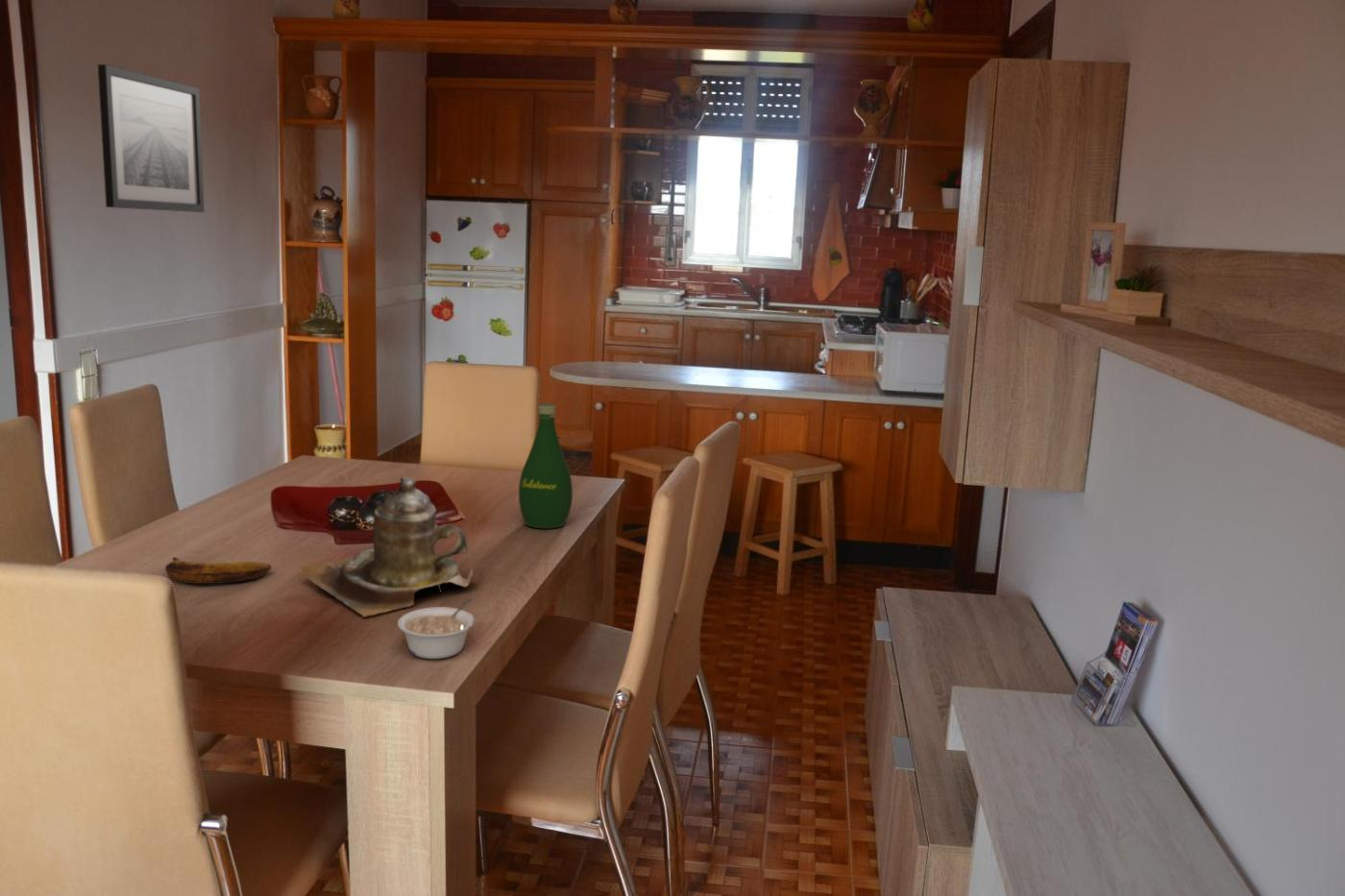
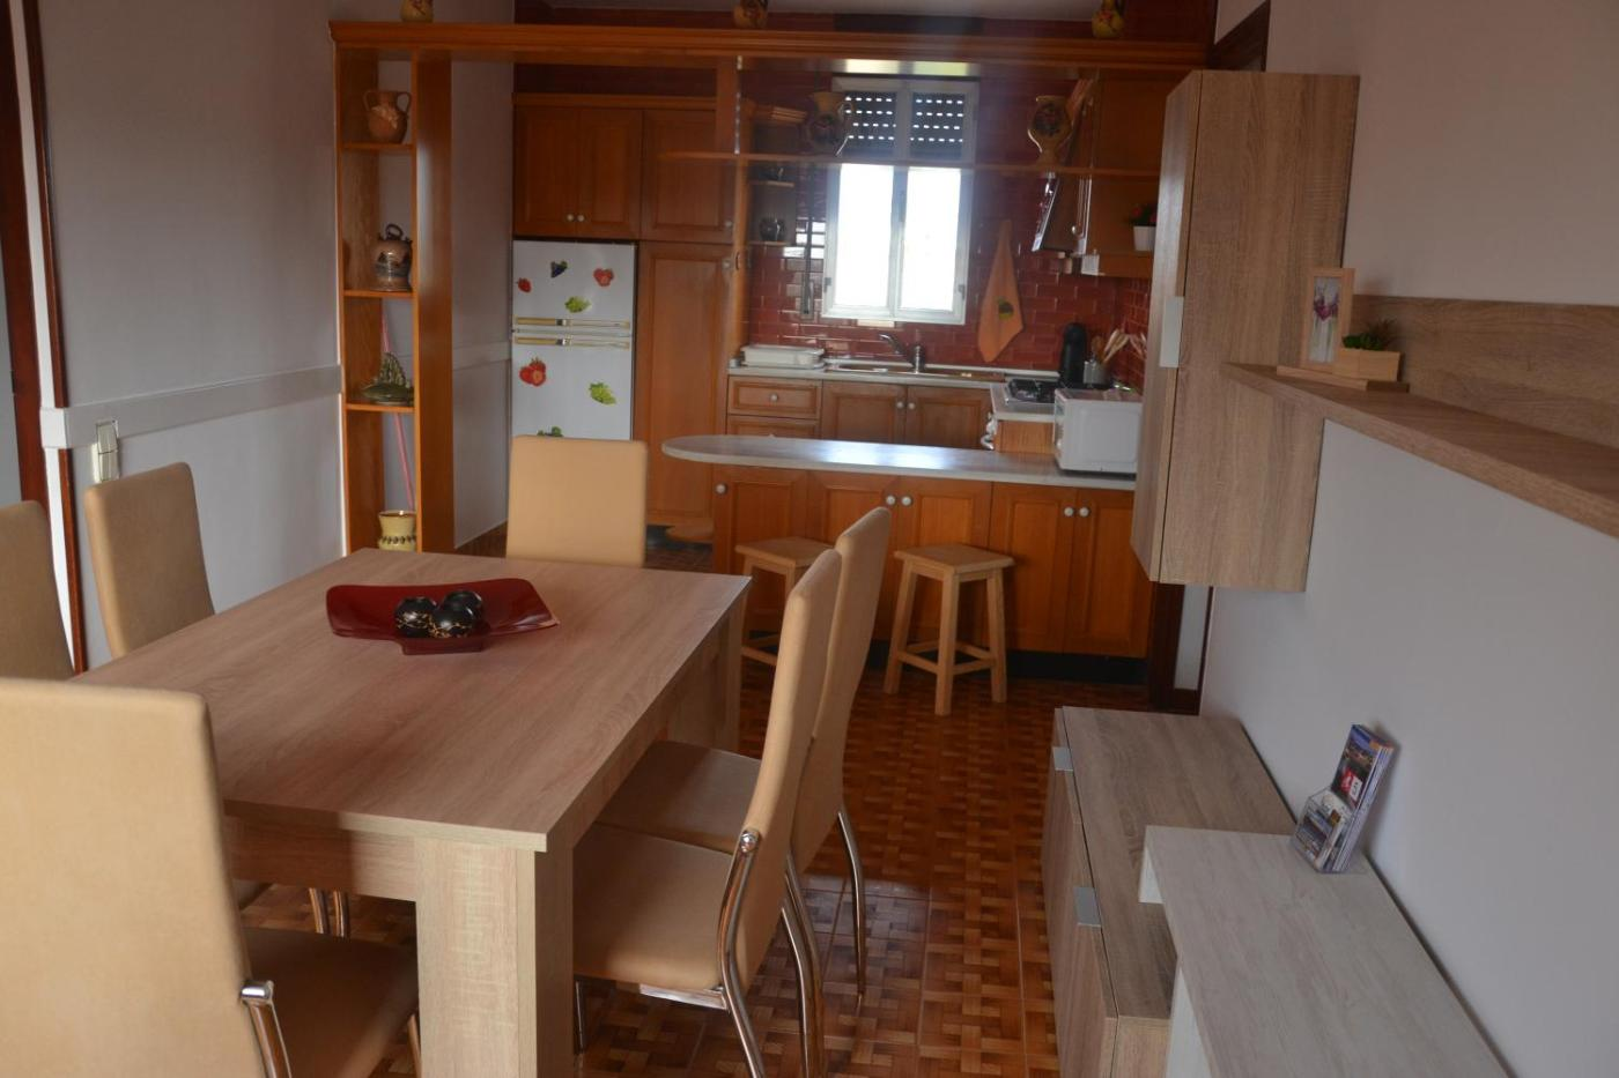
- wall art (155, 144)
- teapot (390, 531)
- bottle (546, 464)
- banana (215, 568)
- legume (436, 630)
